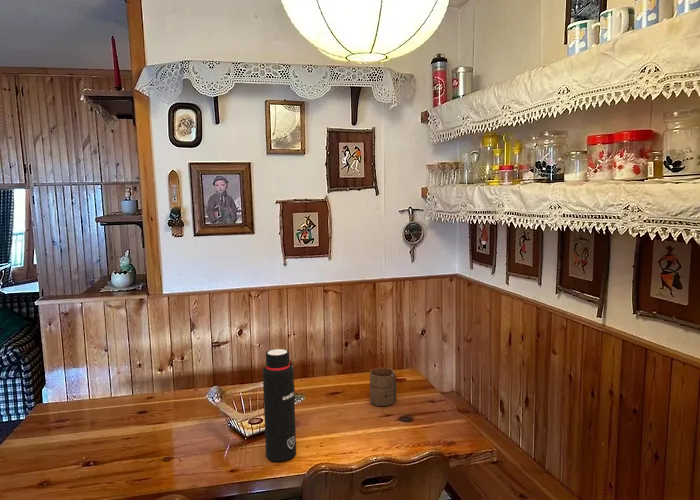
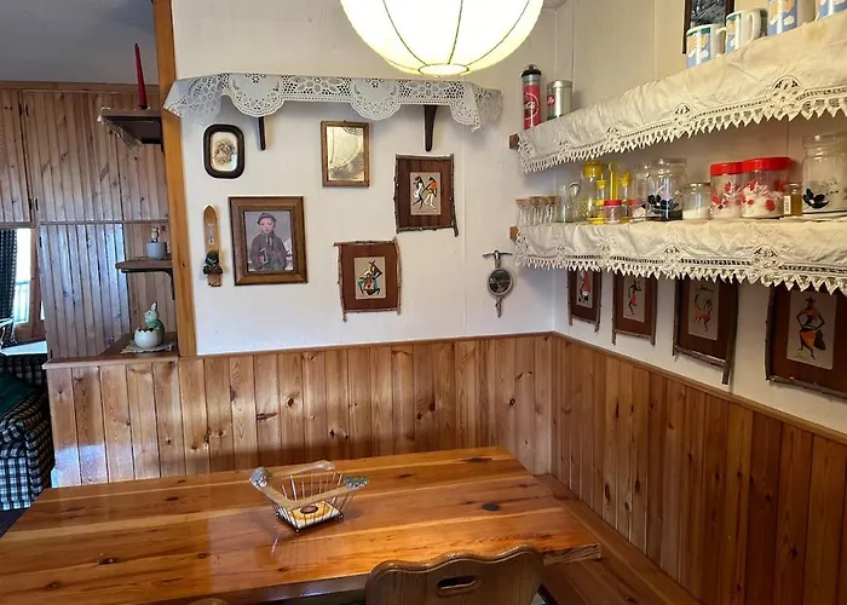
- water bottle (281, 402)
- cup (383, 386)
